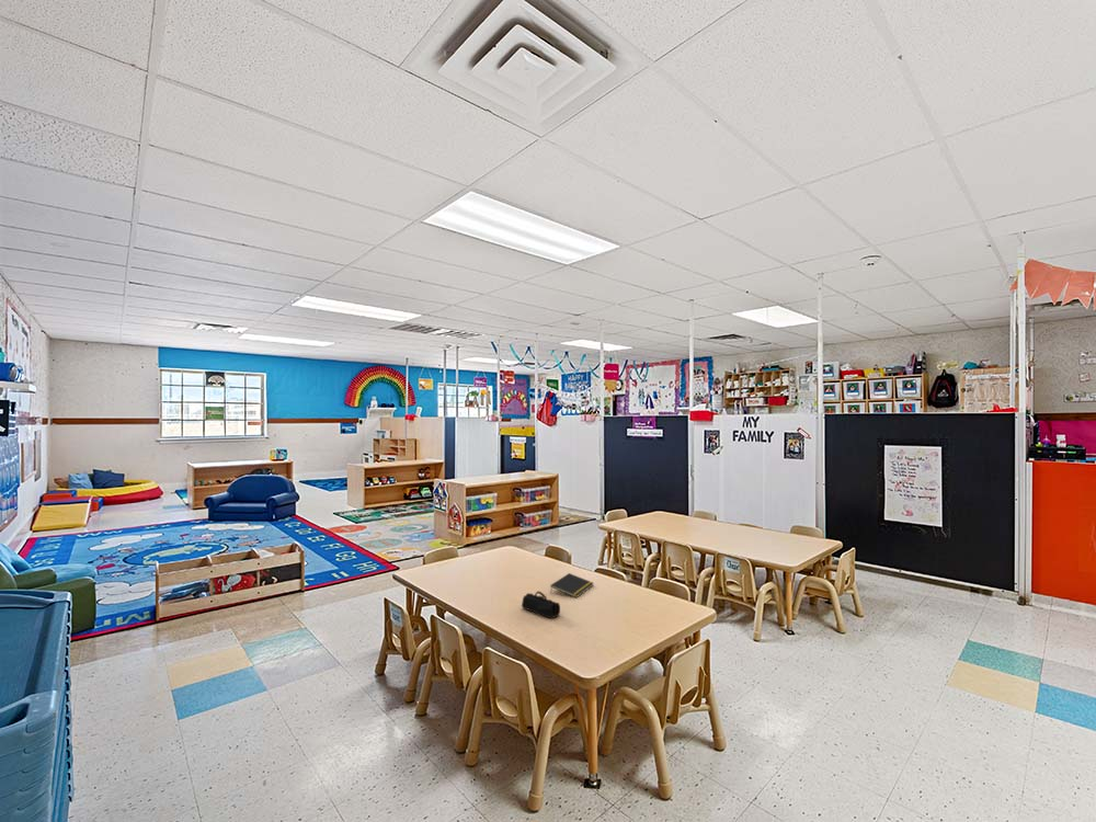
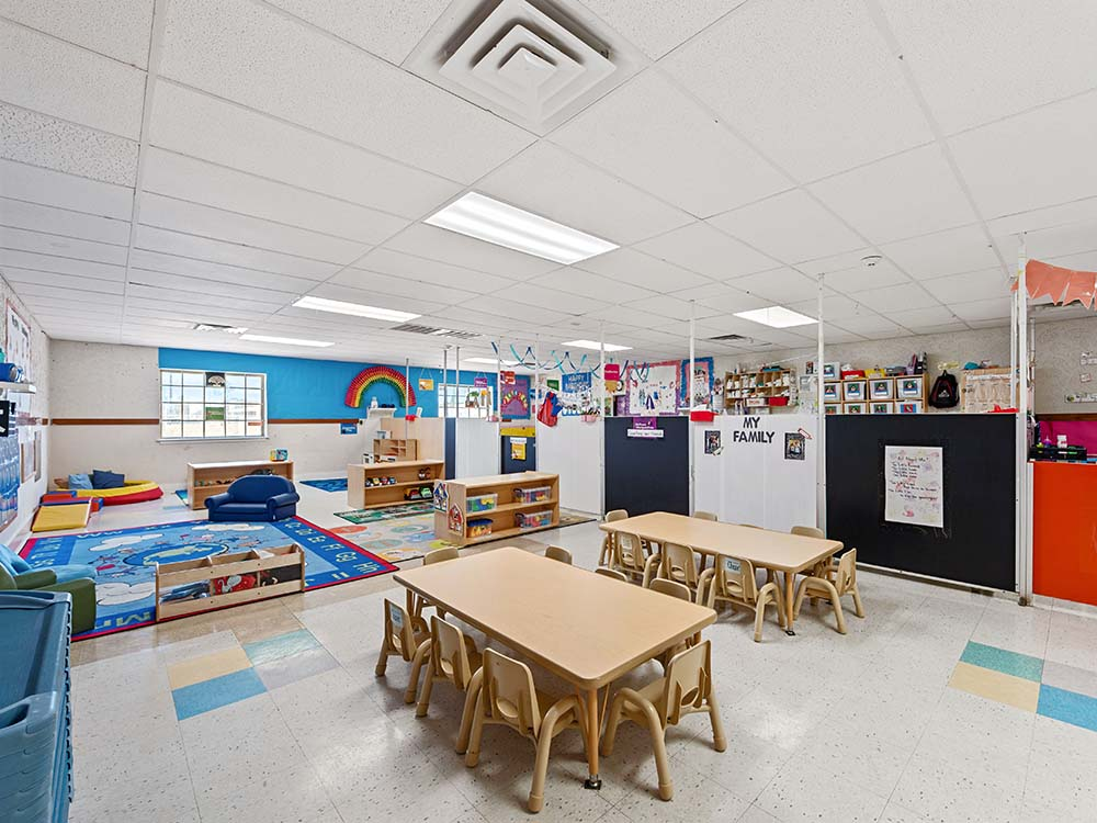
- notepad (572, 584)
- pencil case (540, 601)
